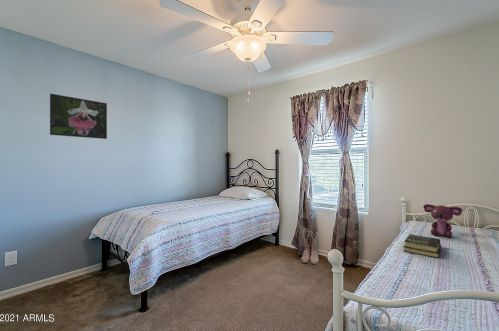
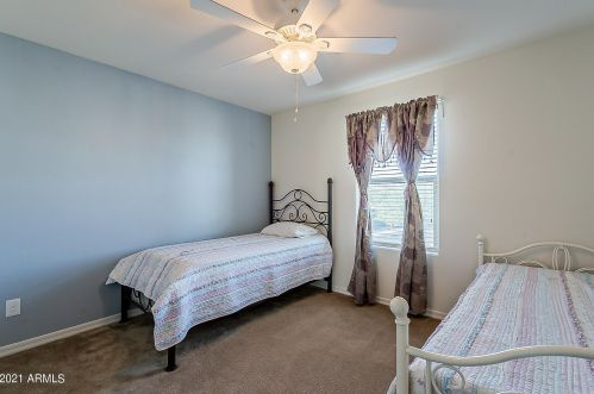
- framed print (80, 117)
- book (422, 244)
- boots (310, 245)
- teddy bear (441, 220)
